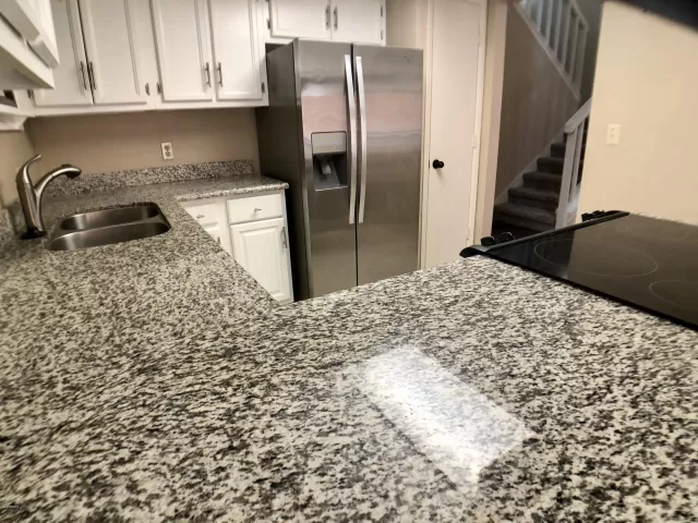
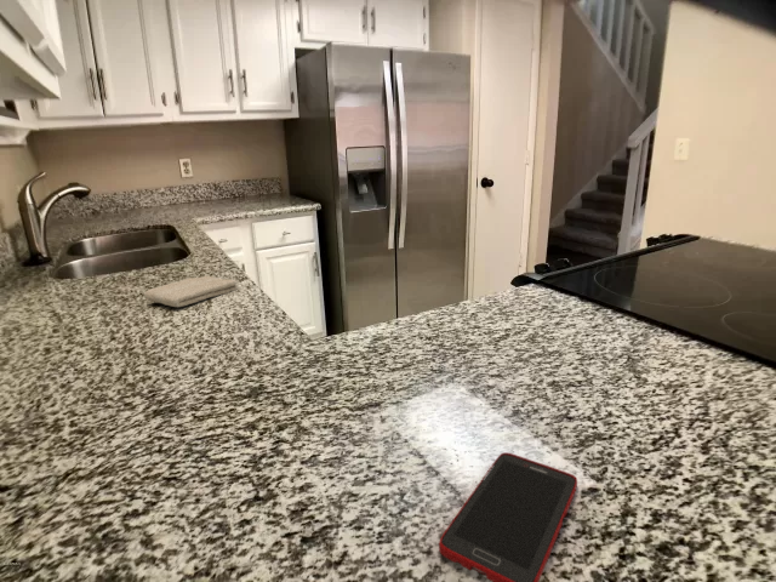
+ cell phone (513, 512)
+ washcloth (193, 289)
